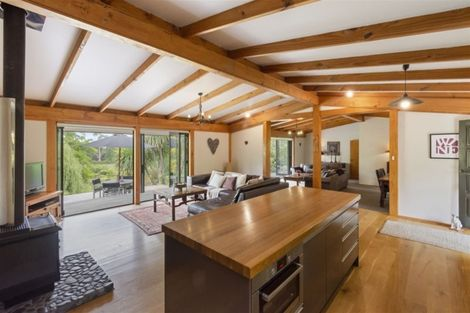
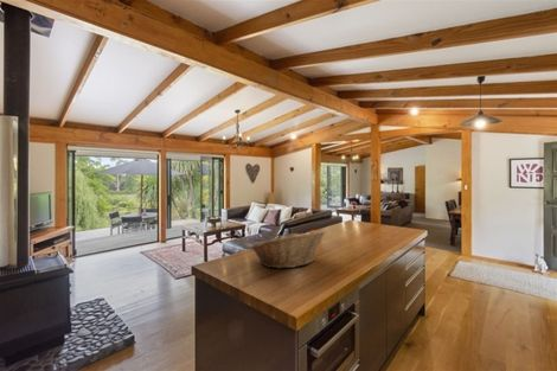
+ fruit basket (289, 245)
